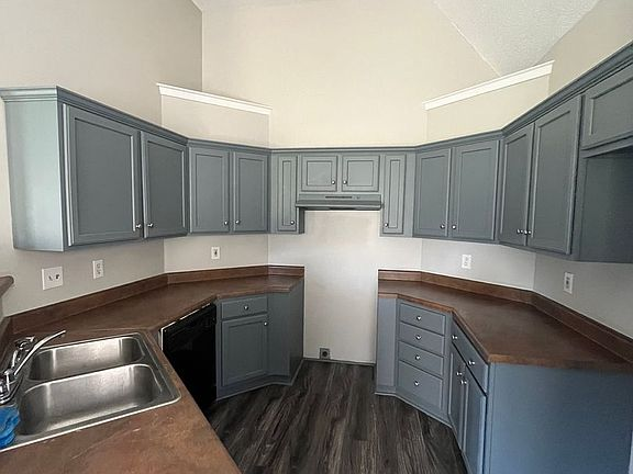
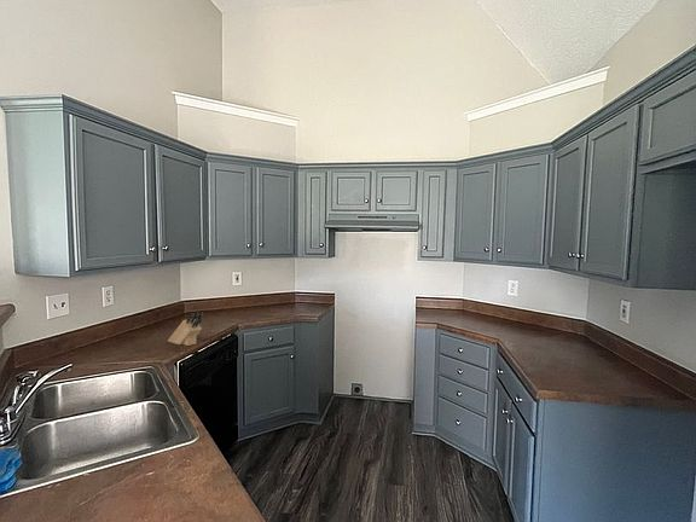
+ knife block (186, 326)
